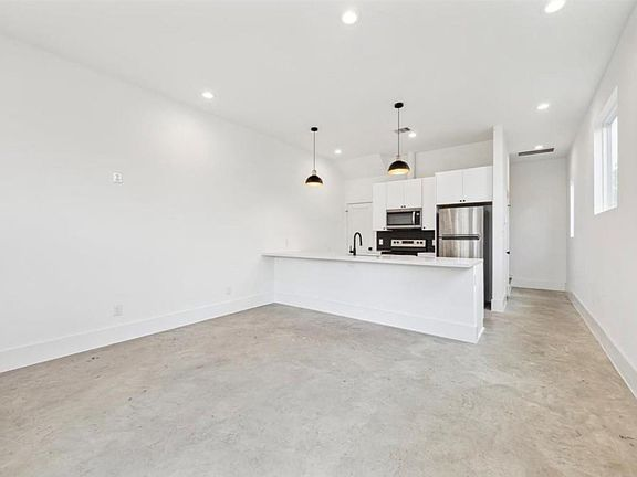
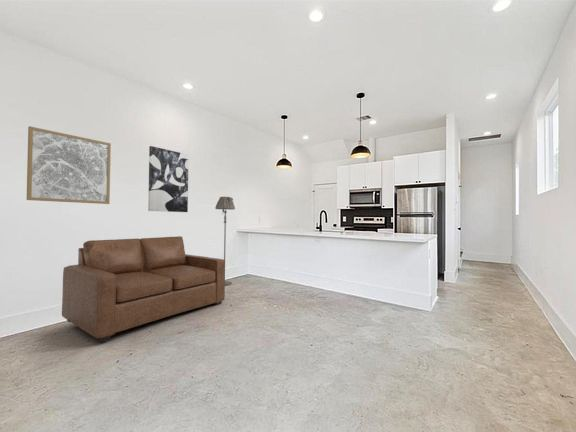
+ sofa (151, 275)
+ wall art (72, 168)
+ wall art (169, 181)
+ floor lamp (224, 240)
